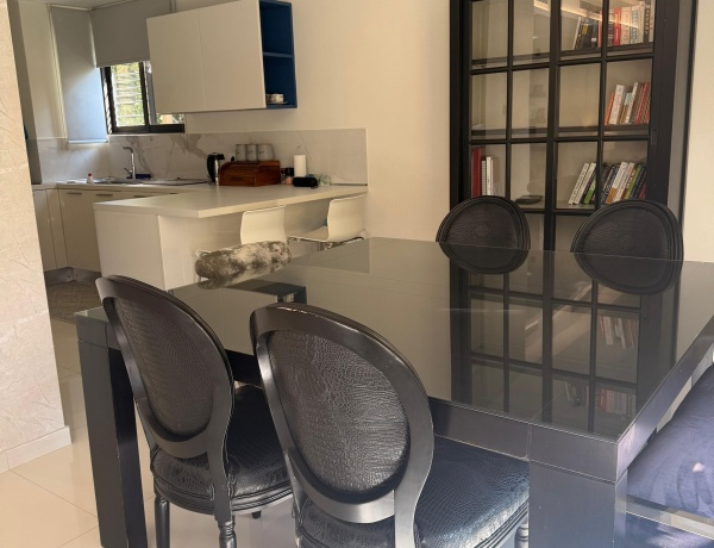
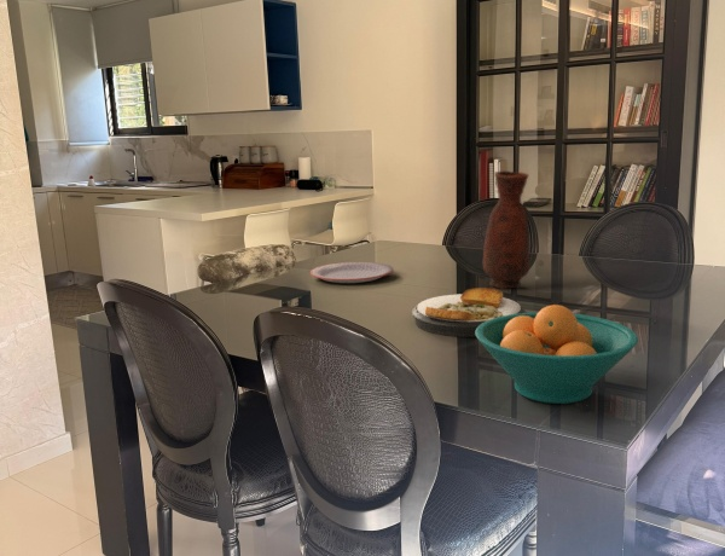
+ plate (468, 309)
+ plate (352, 273)
+ vase (506, 230)
+ fruit bowl (553, 348)
